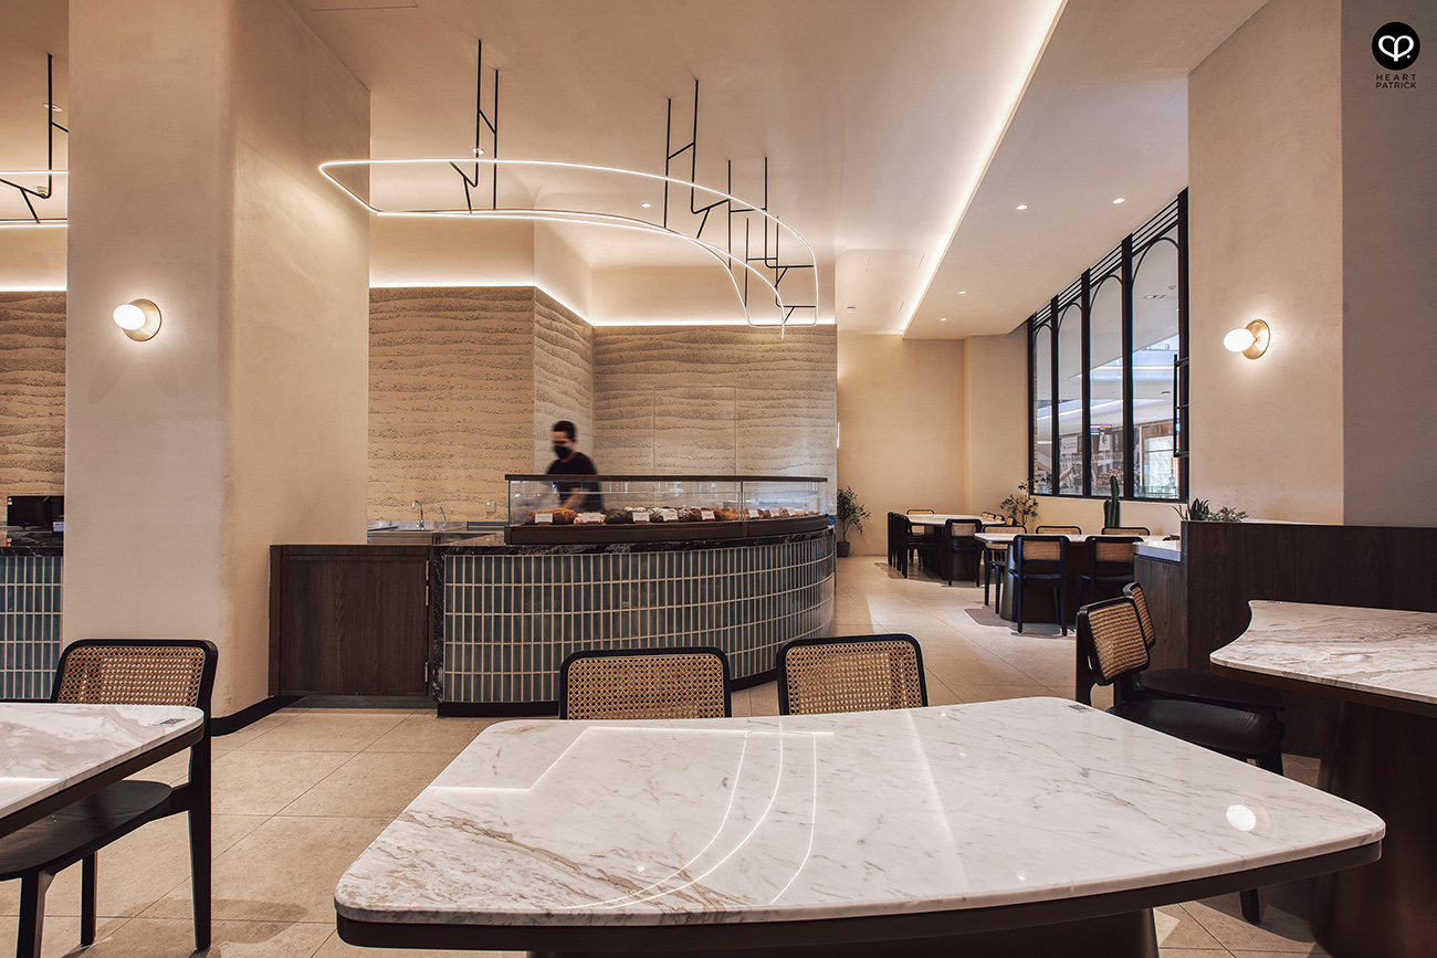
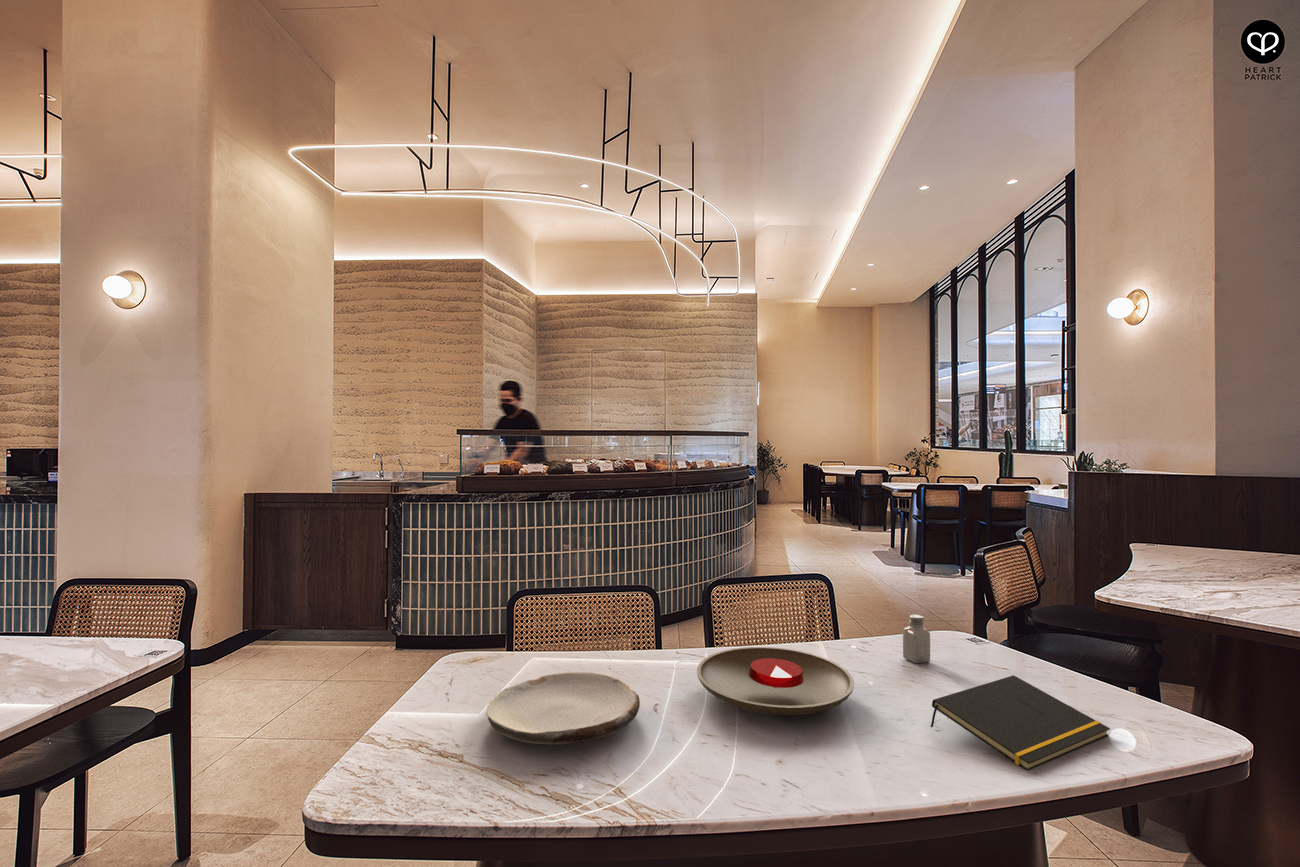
+ notepad (1019, 717)
+ plate (563, 707)
+ saltshaker (916, 637)
+ plate (773, 682)
